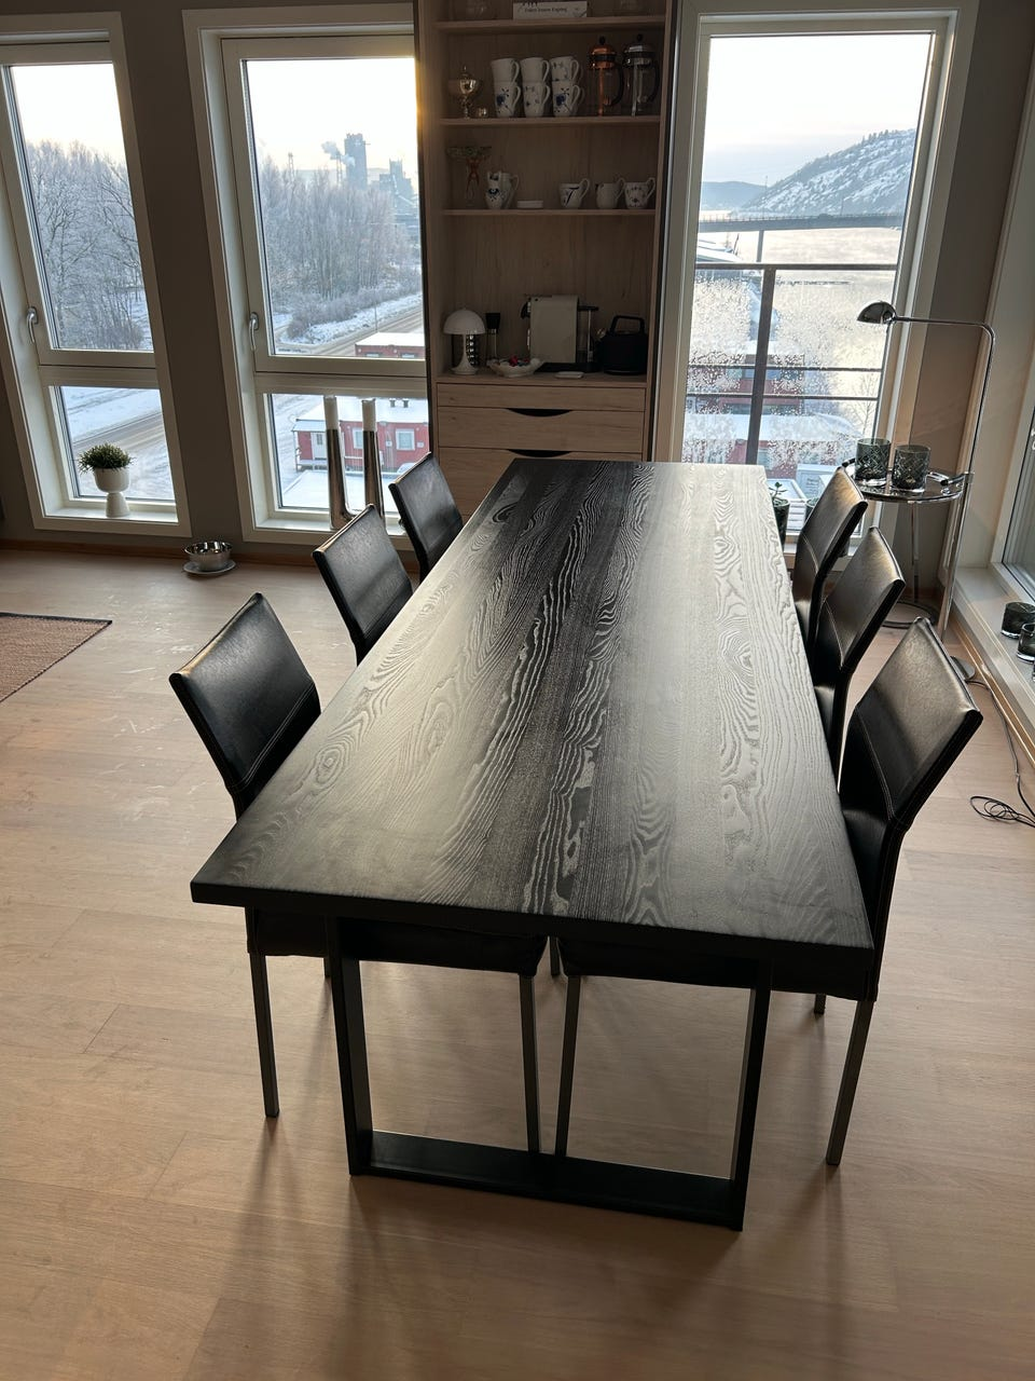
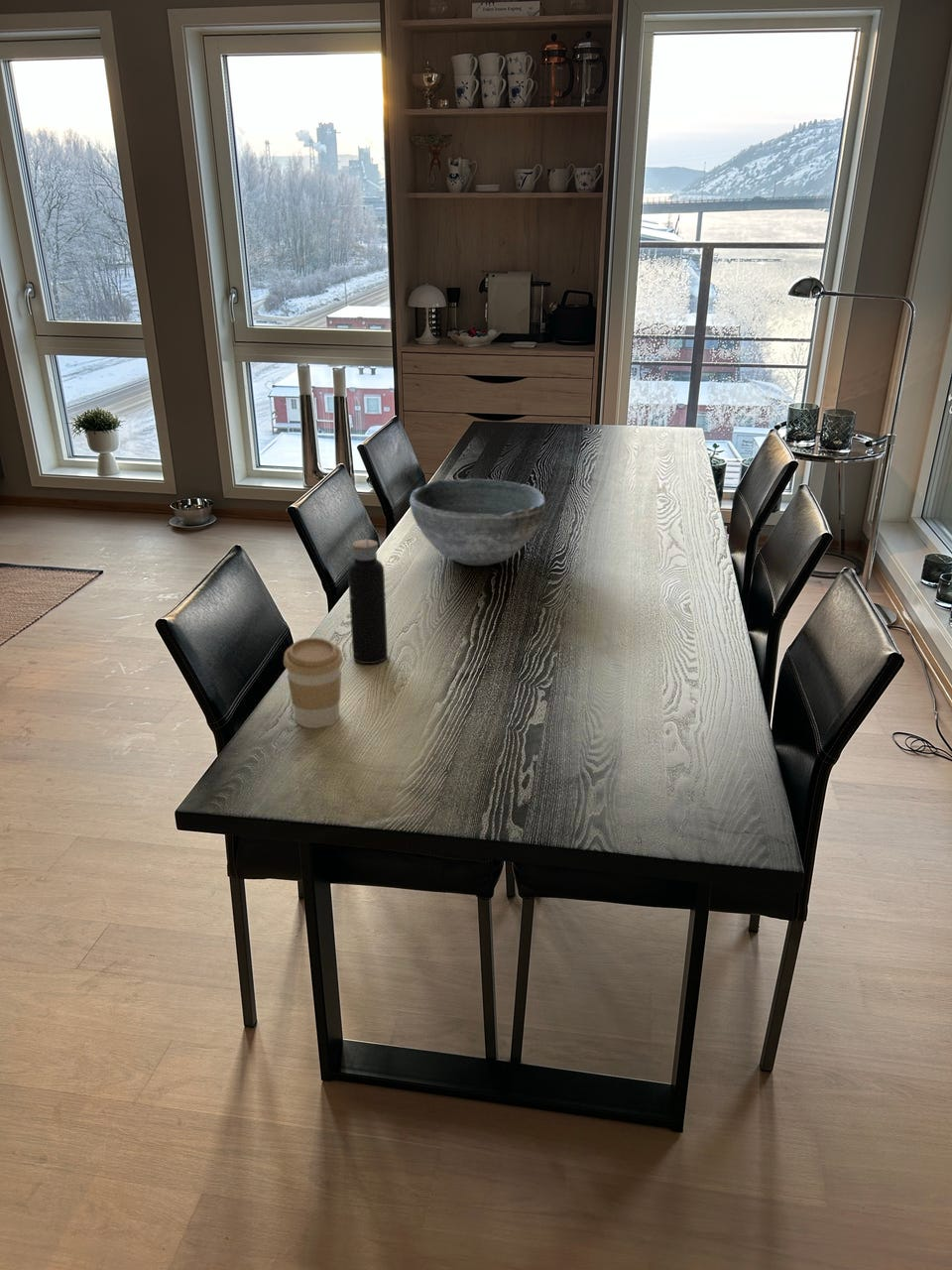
+ coffee cup (314, 683)
+ water bottle (367, 595)
+ bowl (477, 525)
